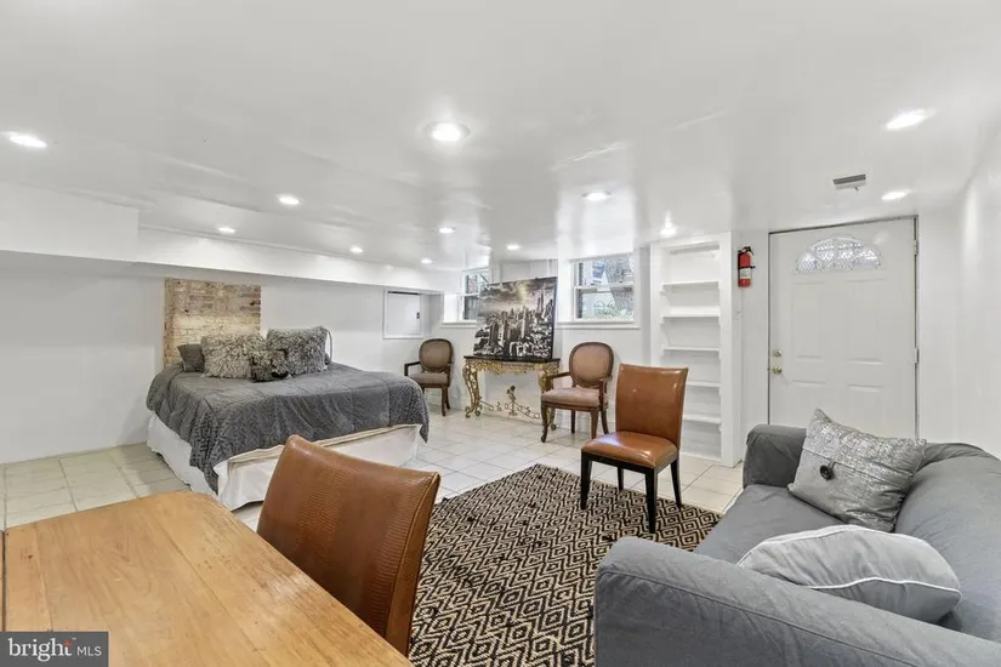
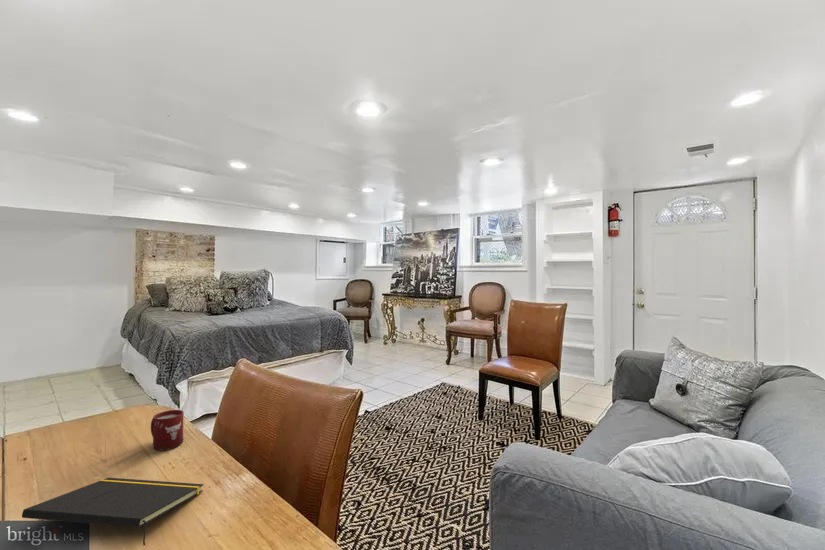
+ cup (164, 428)
+ notepad (121, 499)
